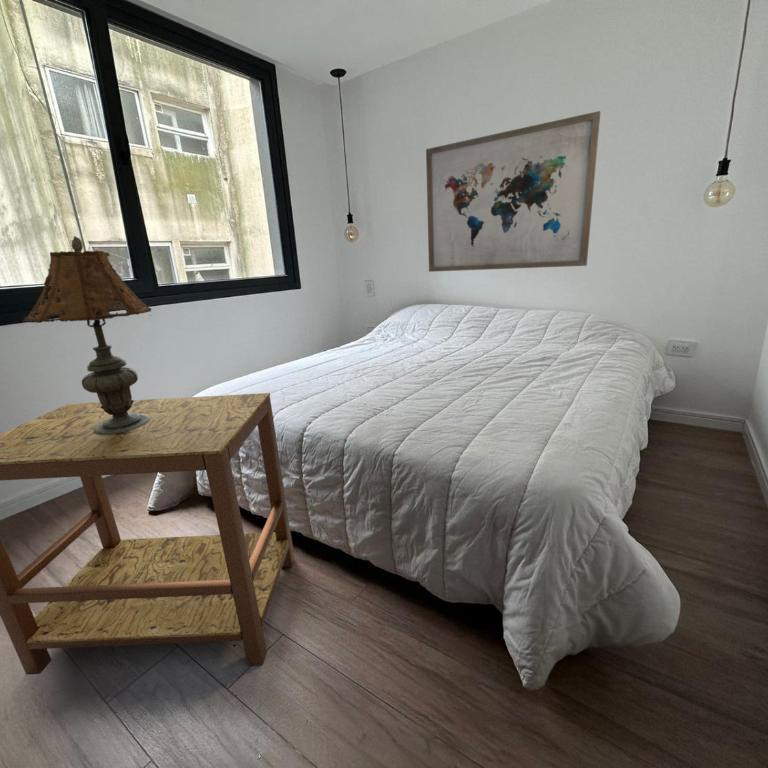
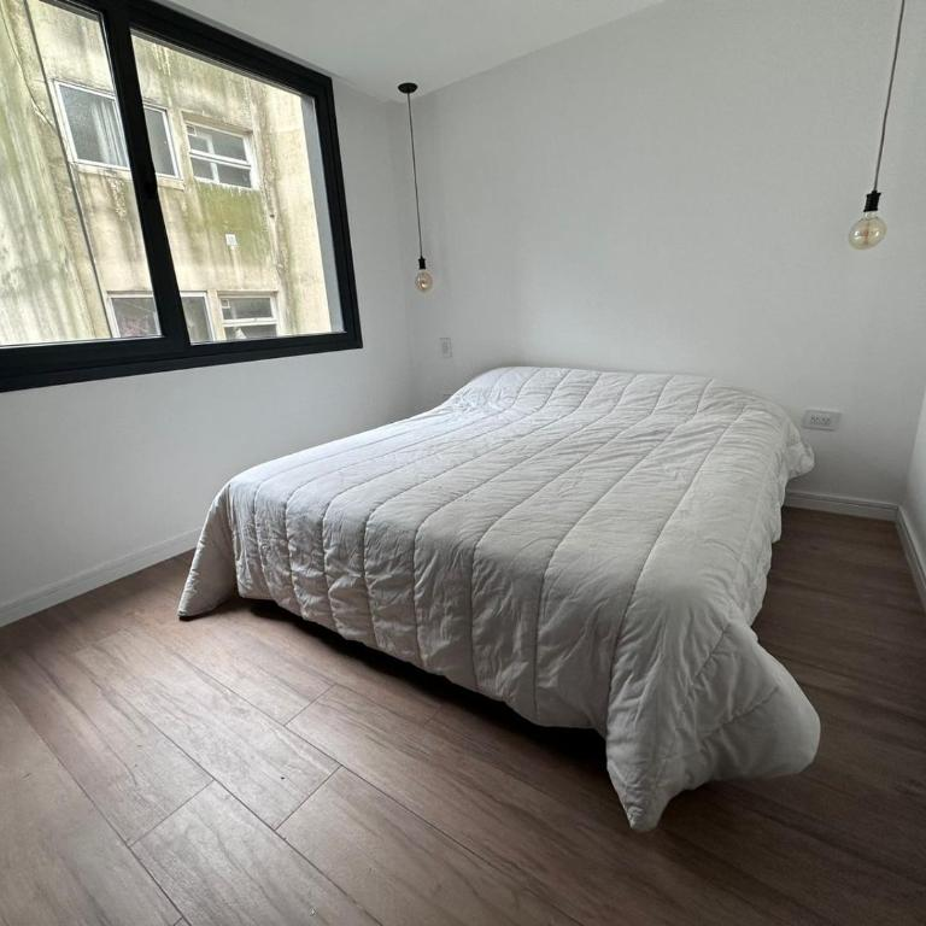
- table lamp (100, 334)
- wall art (501, 203)
- side table (156, 538)
